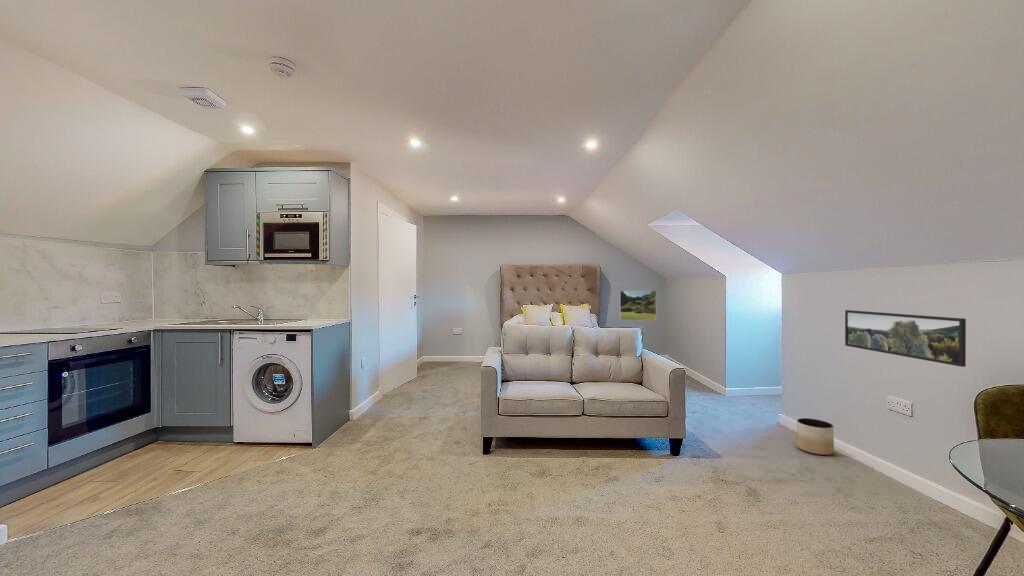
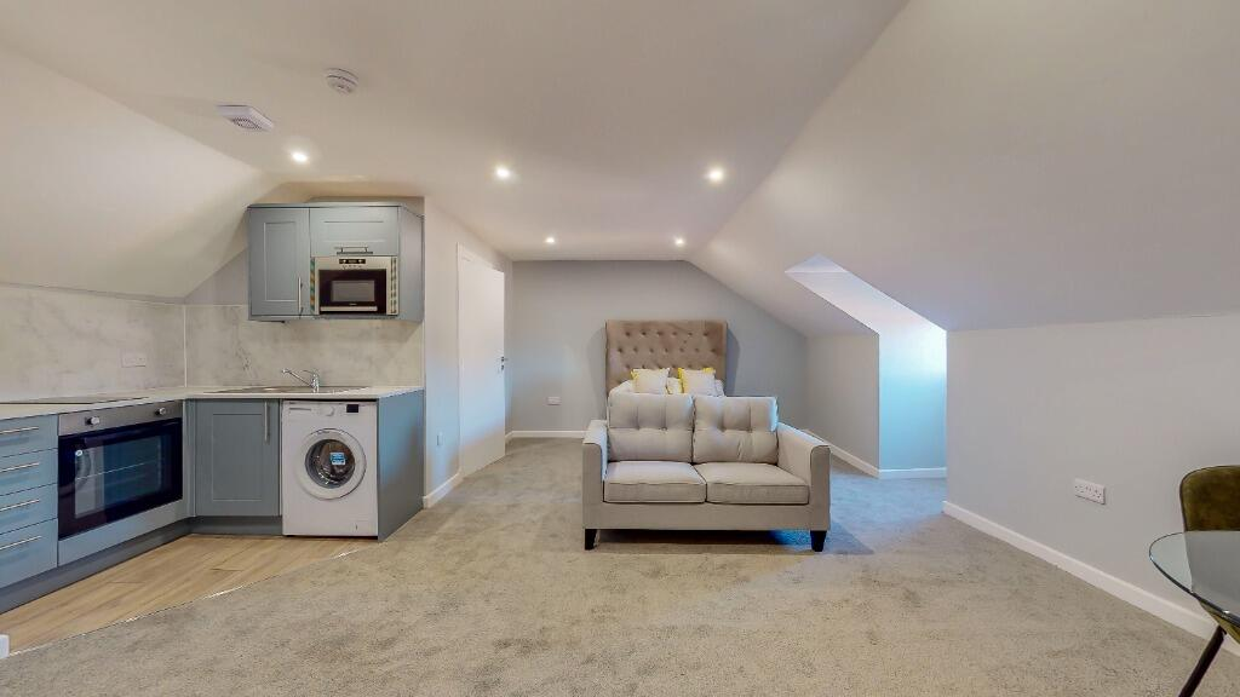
- planter (814, 436)
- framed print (637, 305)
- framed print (896, 334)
